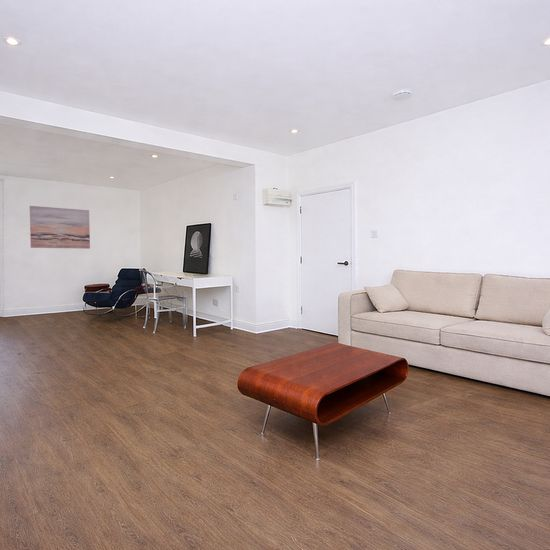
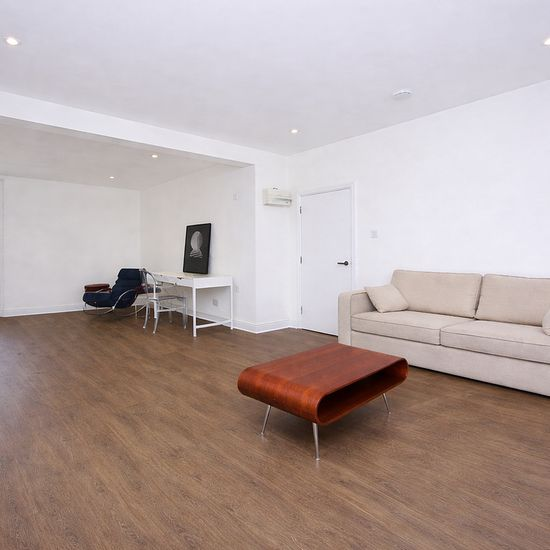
- wall art (61, 228)
